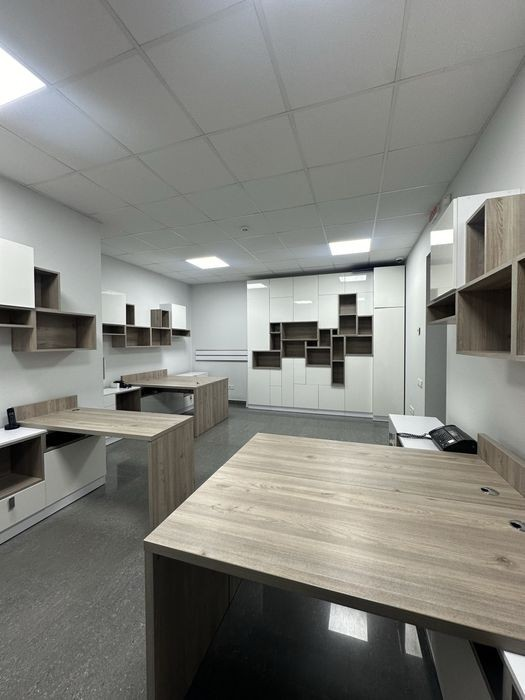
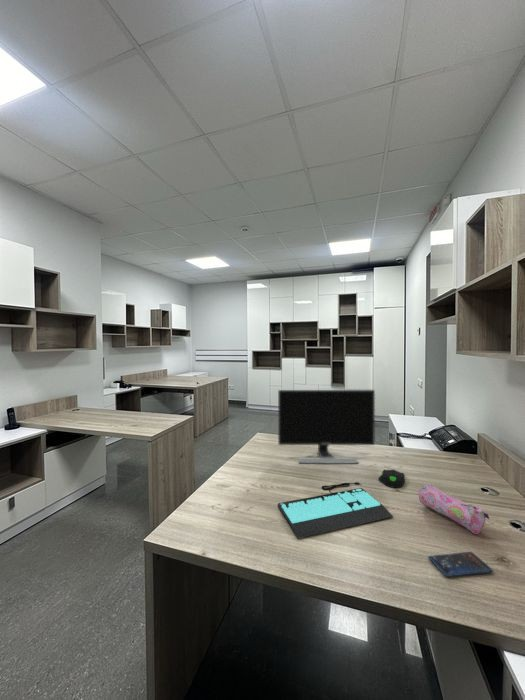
+ computer mouse (391, 475)
+ monitor (325, 423)
+ computer keyboard (332, 501)
+ pencil case (450, 506)
+ smartphone (459, 563)
